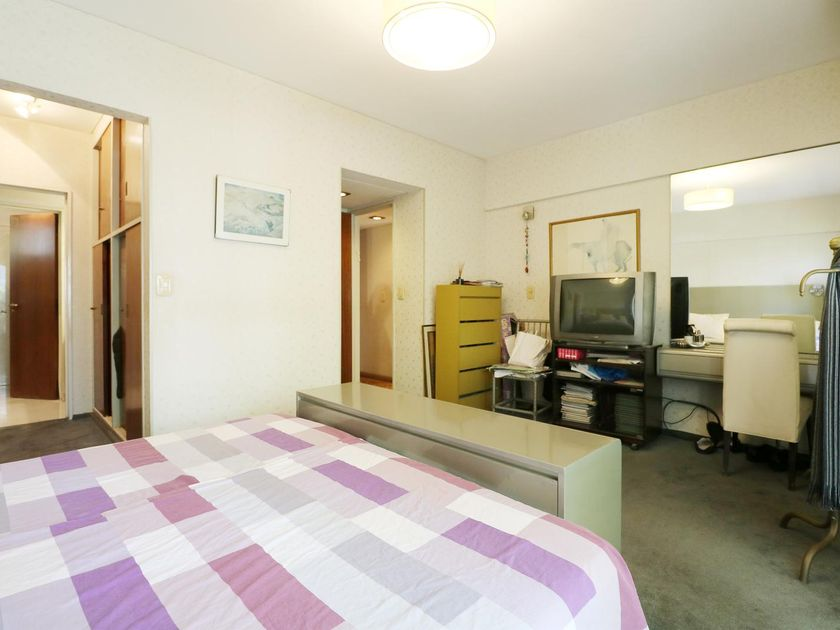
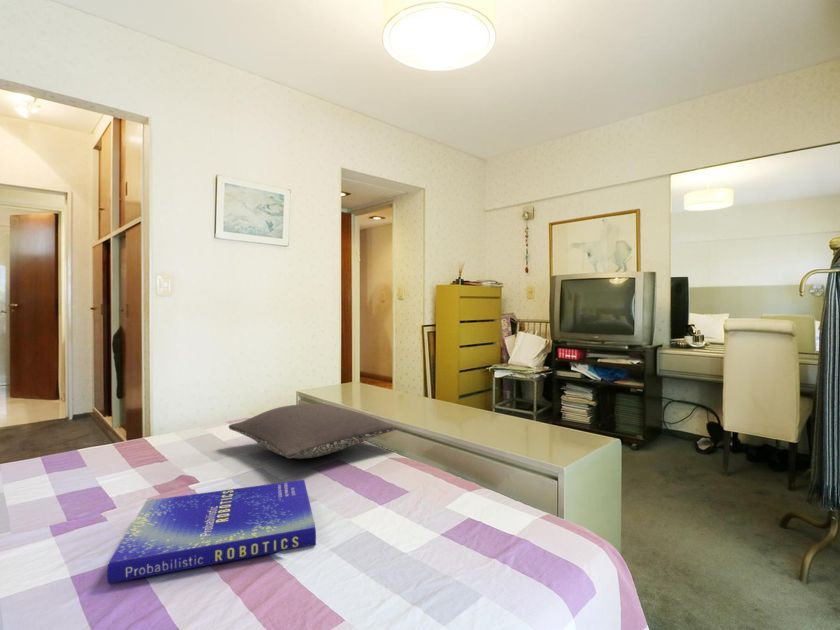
+ pillow (312, 427)
+ book (225, 522)
